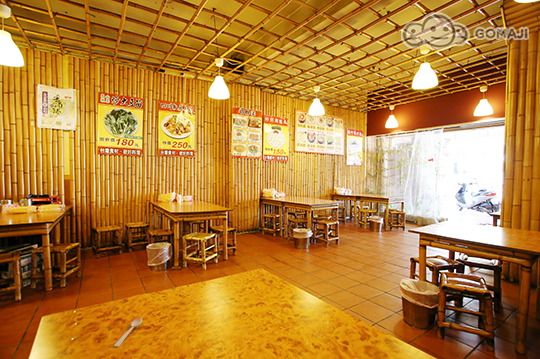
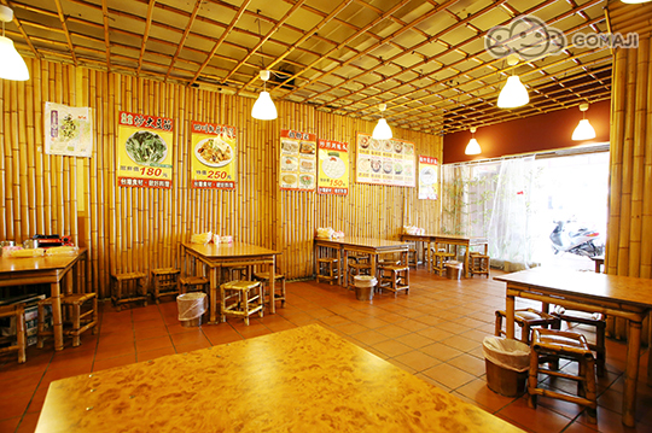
- spoon (129, 331)
